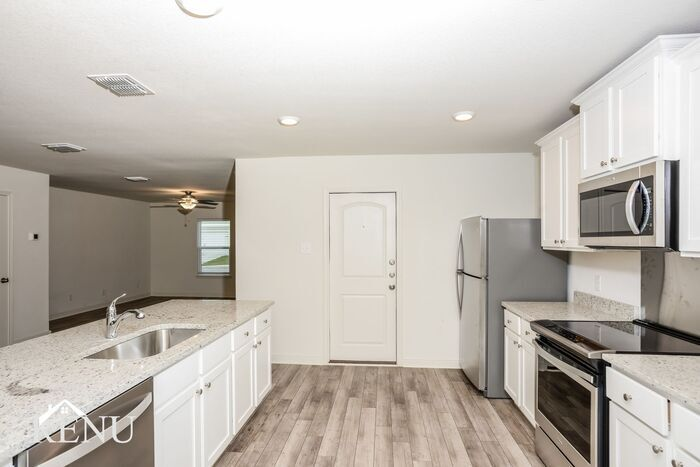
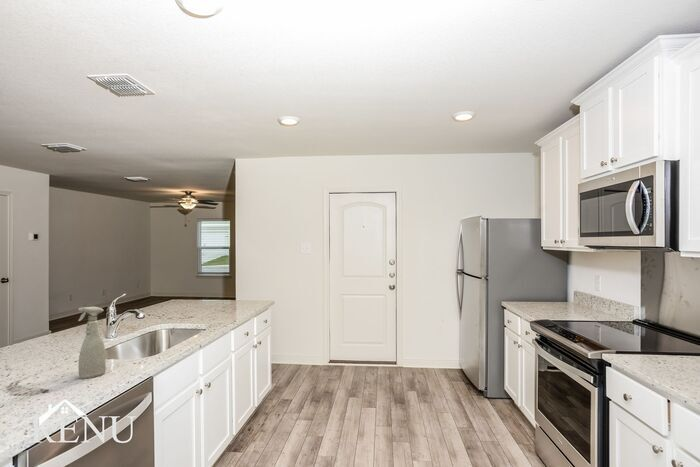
+ spray bottle (92, 340)
